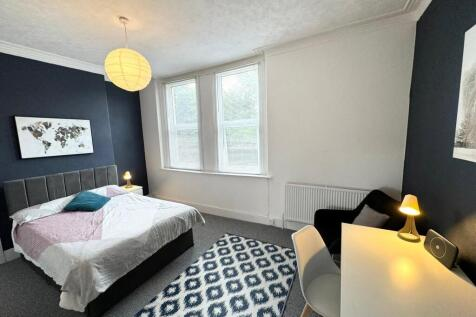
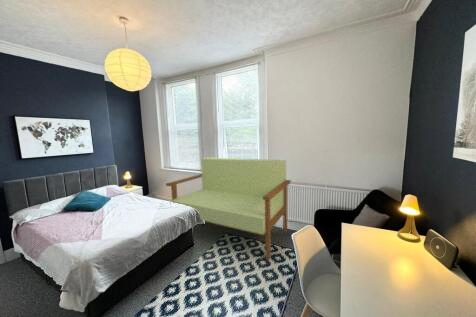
+ bench (228, 197)
